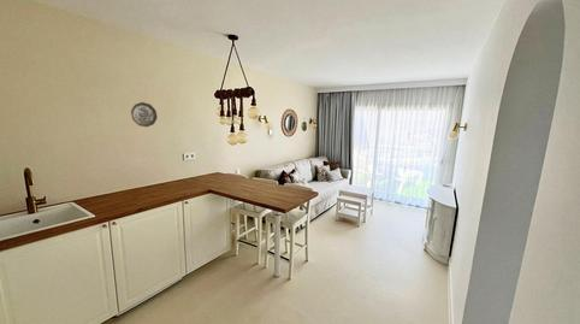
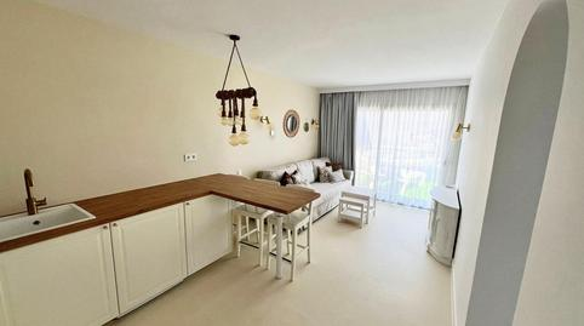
- decorative plate (143, 114)
